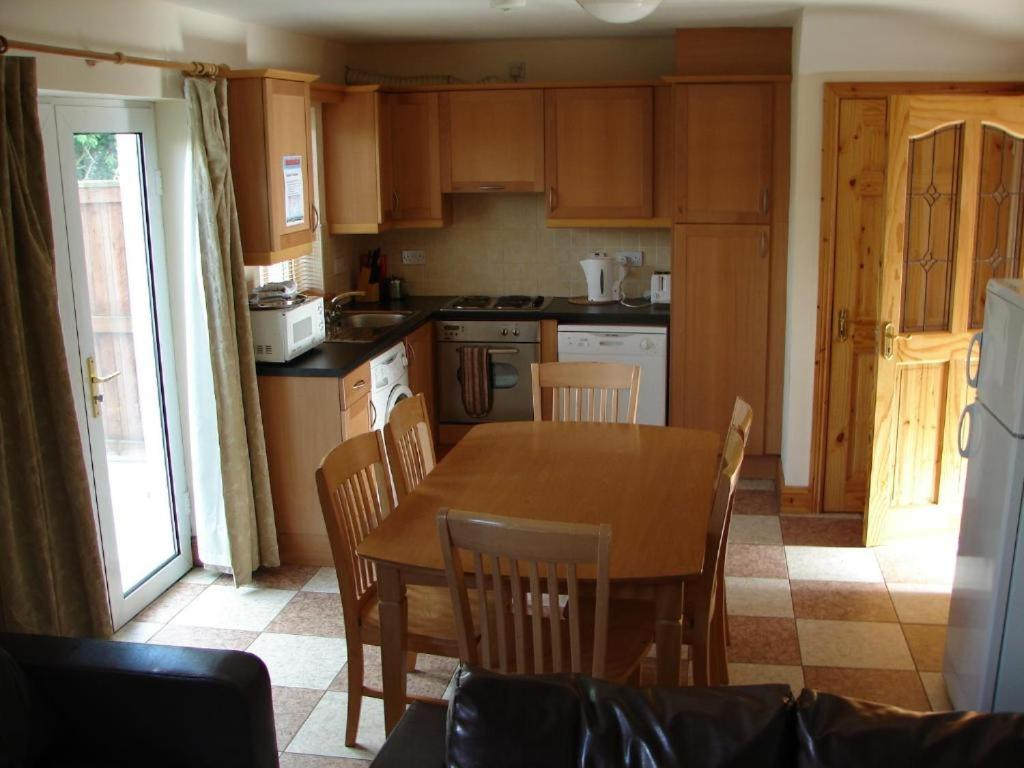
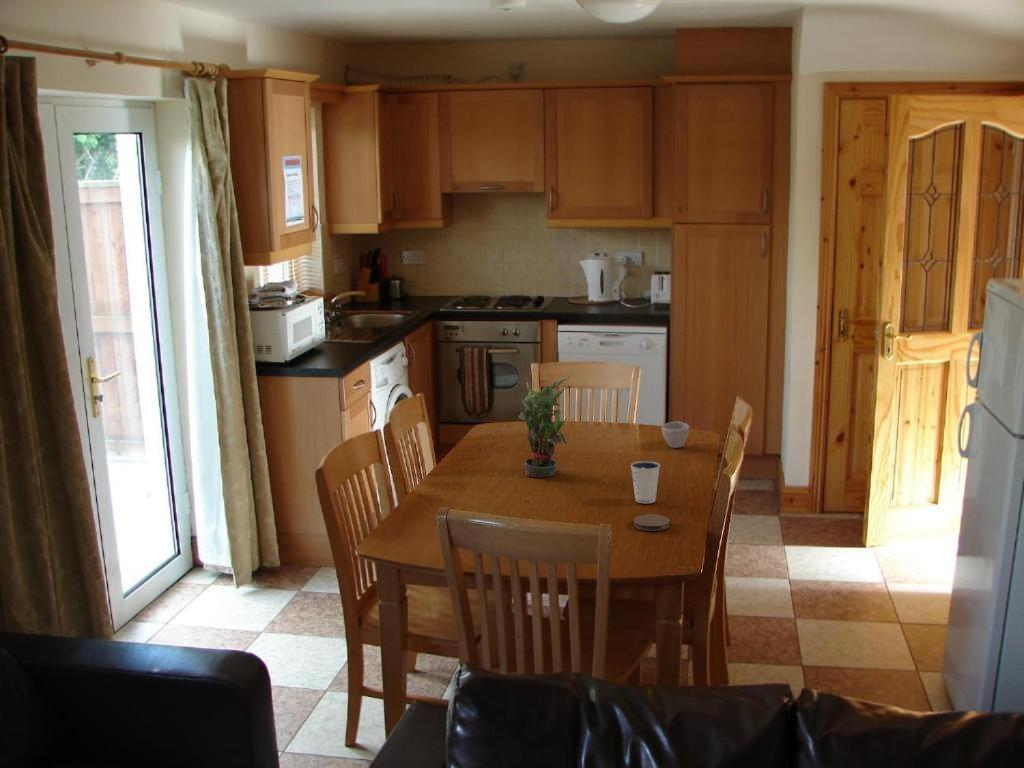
+ coaster (651, 522)
+ dixie cup (645, 483)
+ potted plant (547, 426)
+ cup (675, 434)
